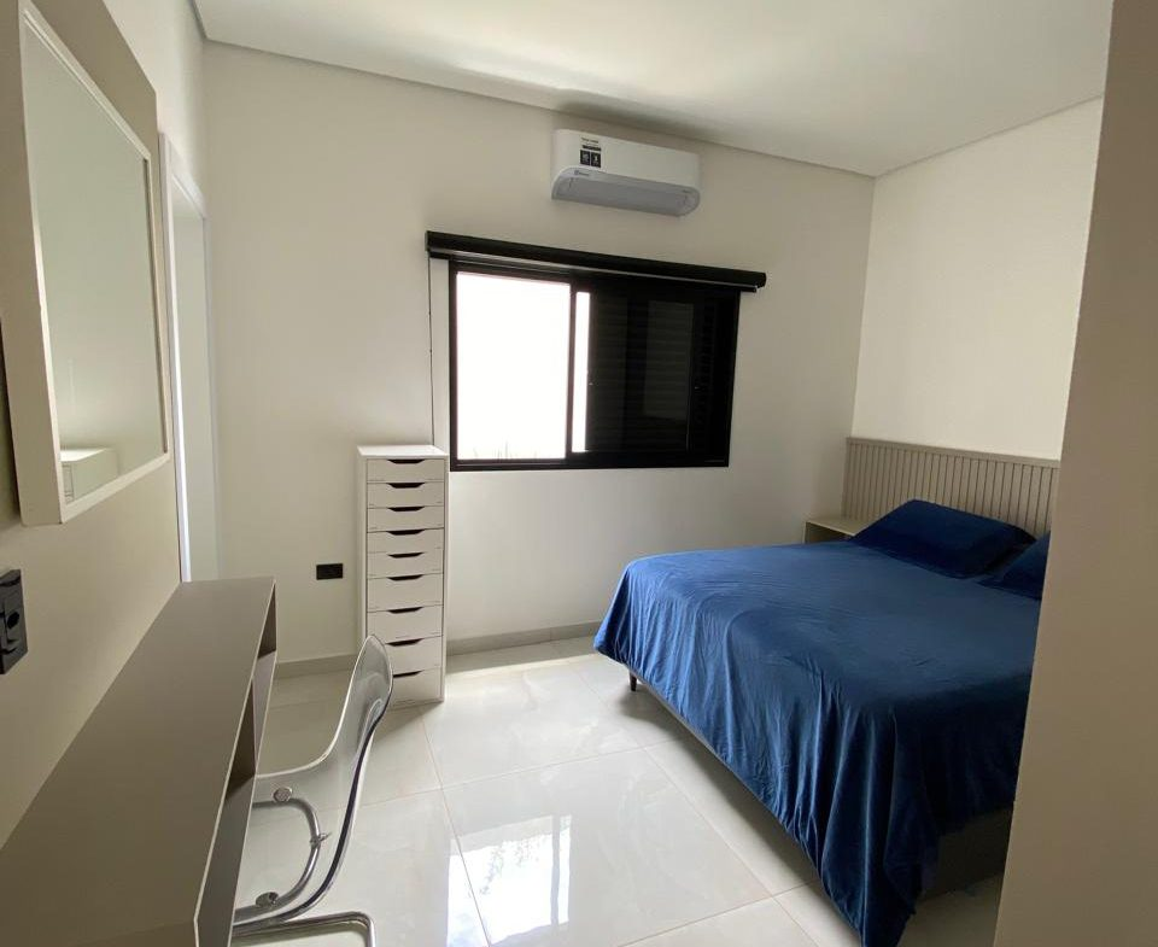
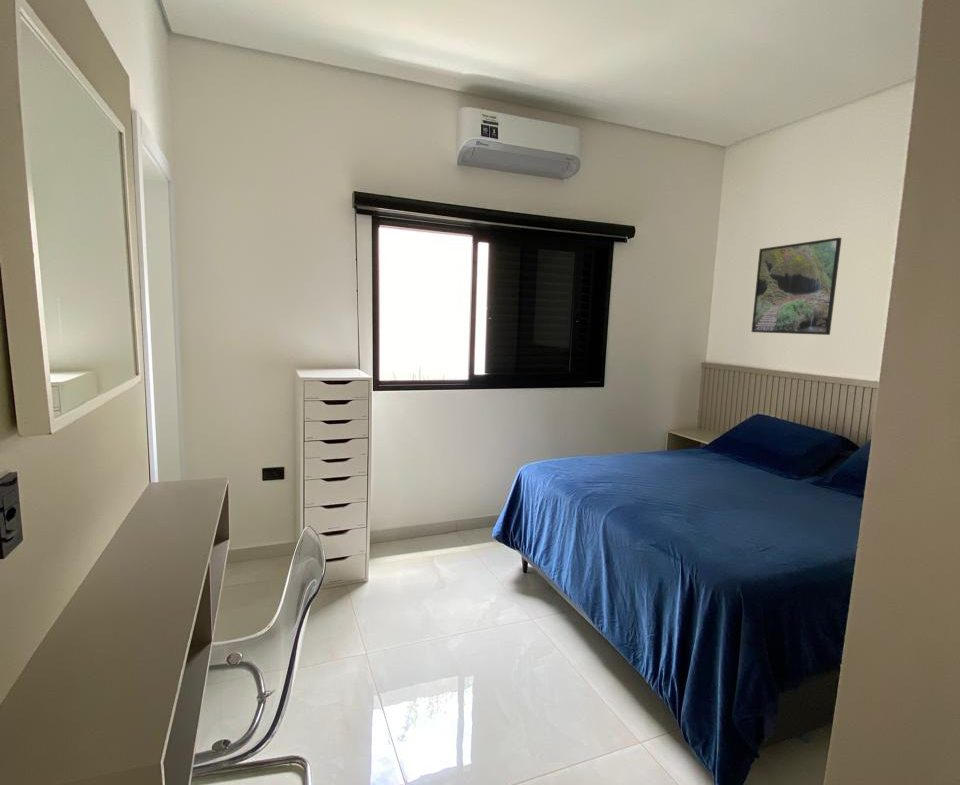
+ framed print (792, 289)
